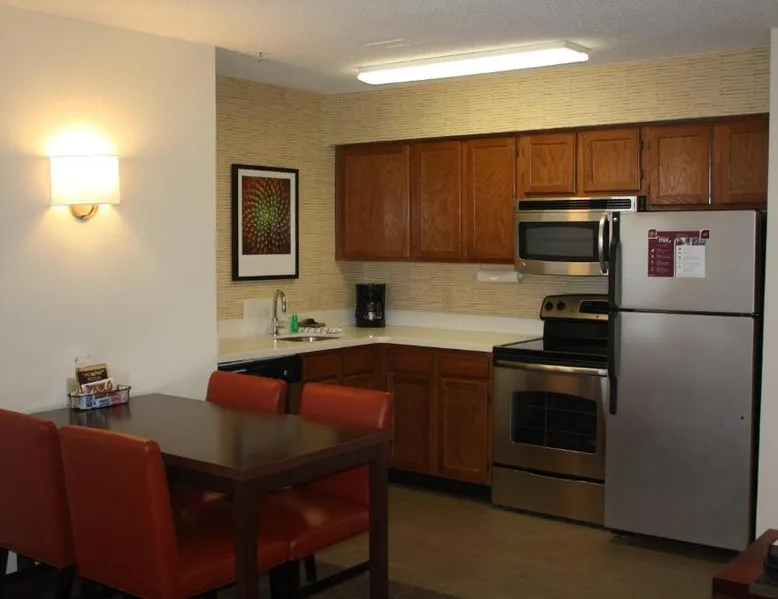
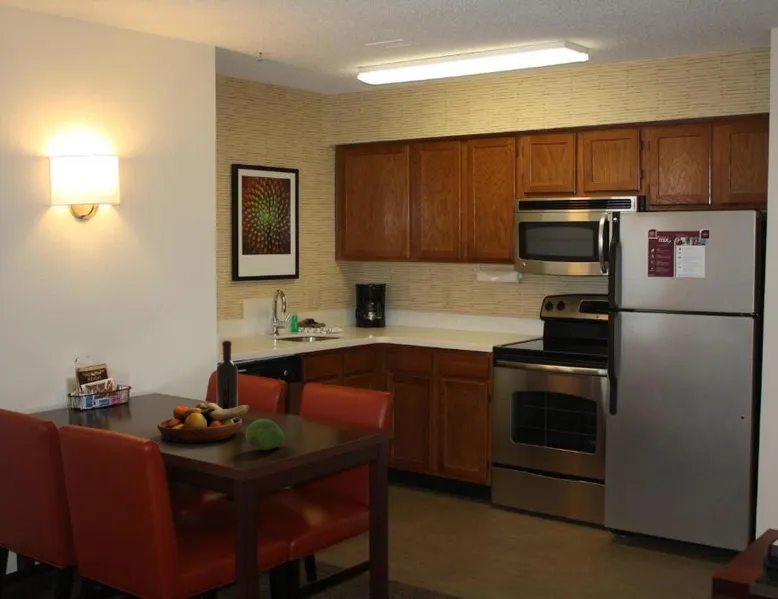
+ fruit (266, 433)
+ fruit bowl (201, 418)
+ wine bottle (227, 379)
